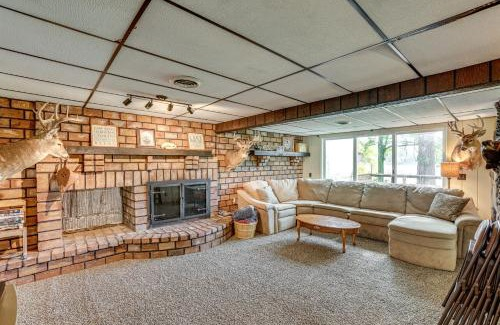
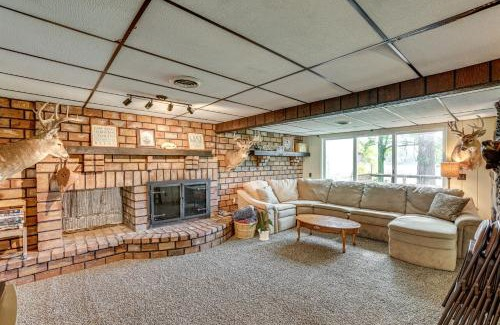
+ house plant (264, 224)
